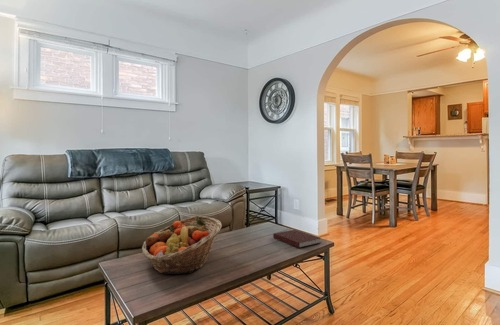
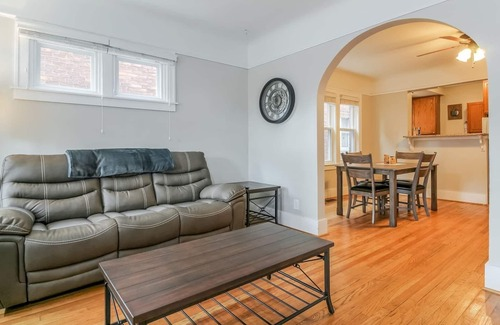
- notebook (296, 238)
- fruit basket (182, 241)
